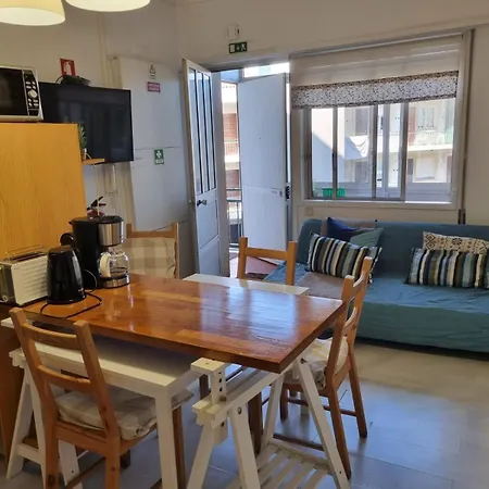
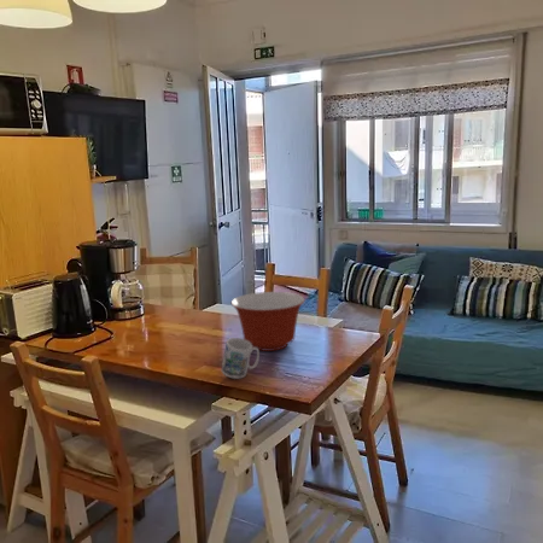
+ mug (239, 356)
+ mixing bowl (268, 322)
